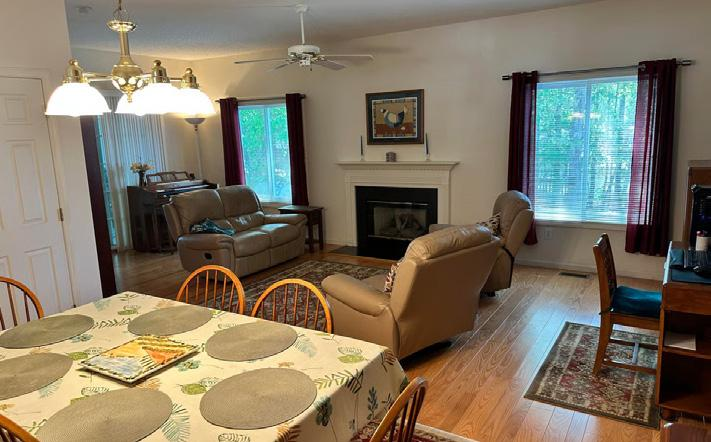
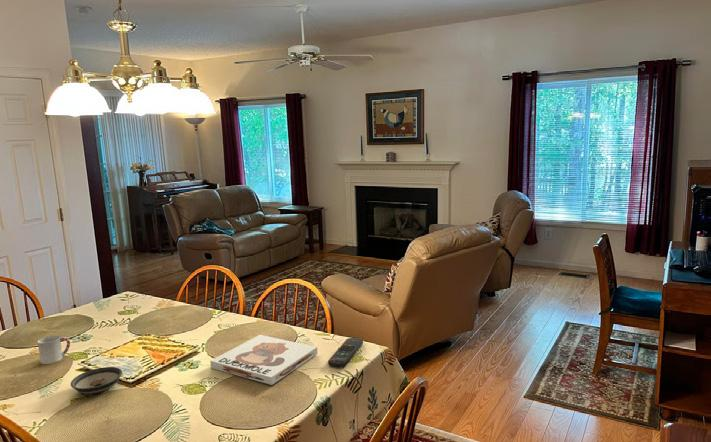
+ remote control (346, 351)
+ cup (55, 348)
+ board game (265, 357)
+ saucer (97, 382)
